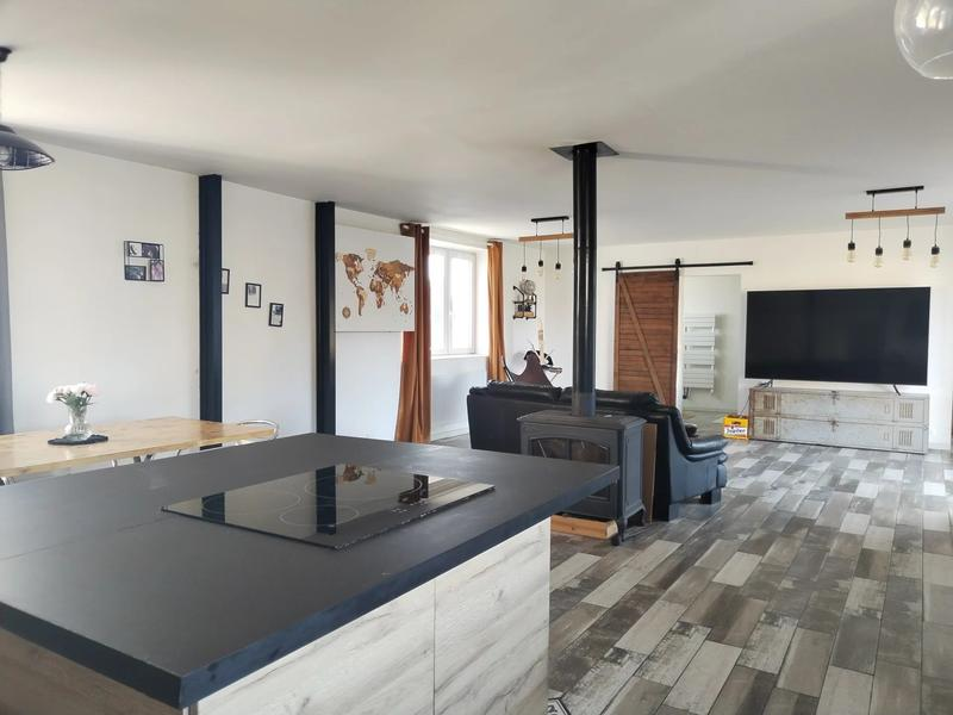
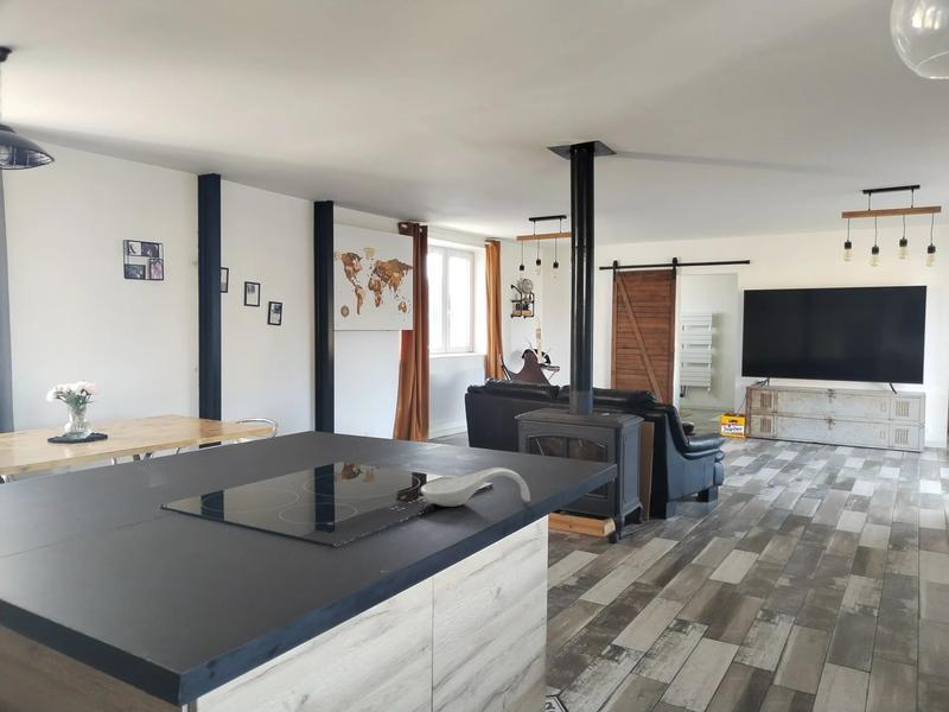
+ spoon rest (474, 485)
